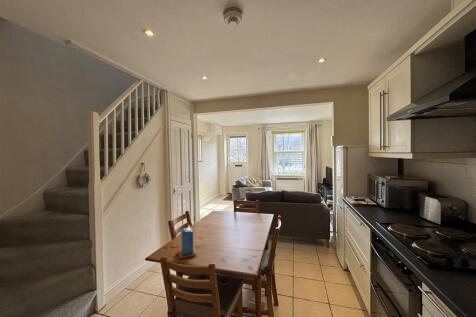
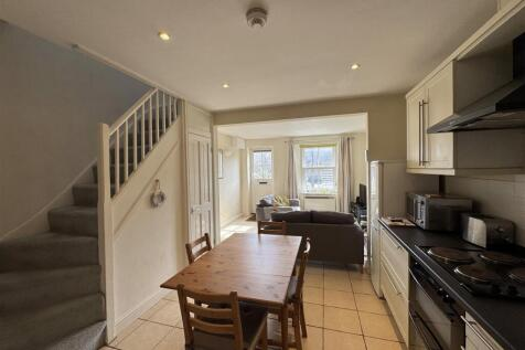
- candle (186, 239)
